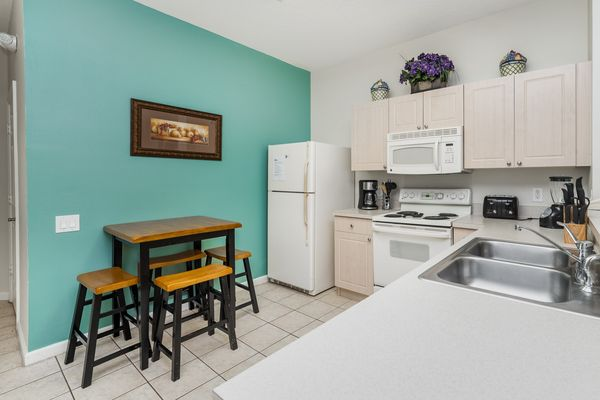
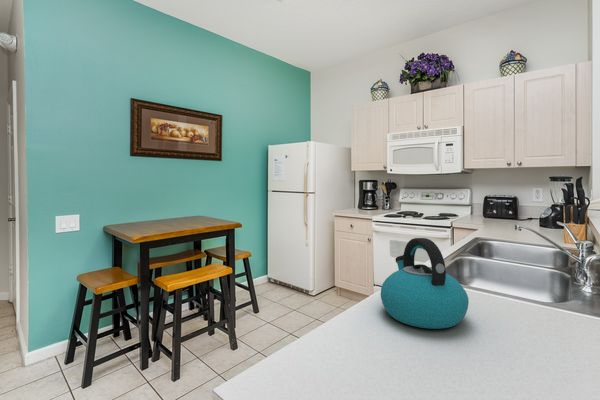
+ kettle (419, 275)
